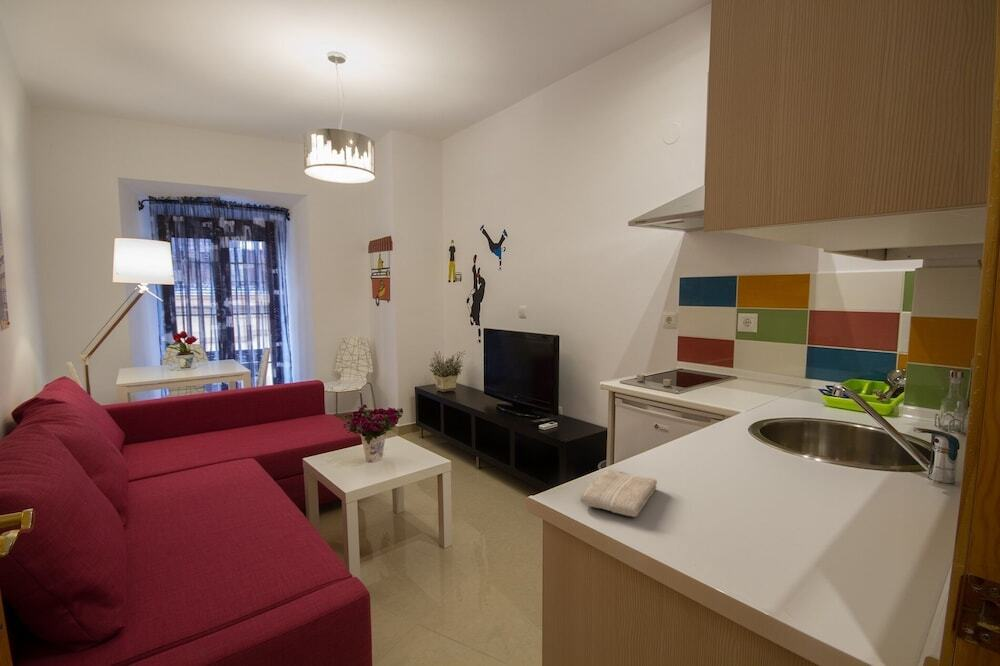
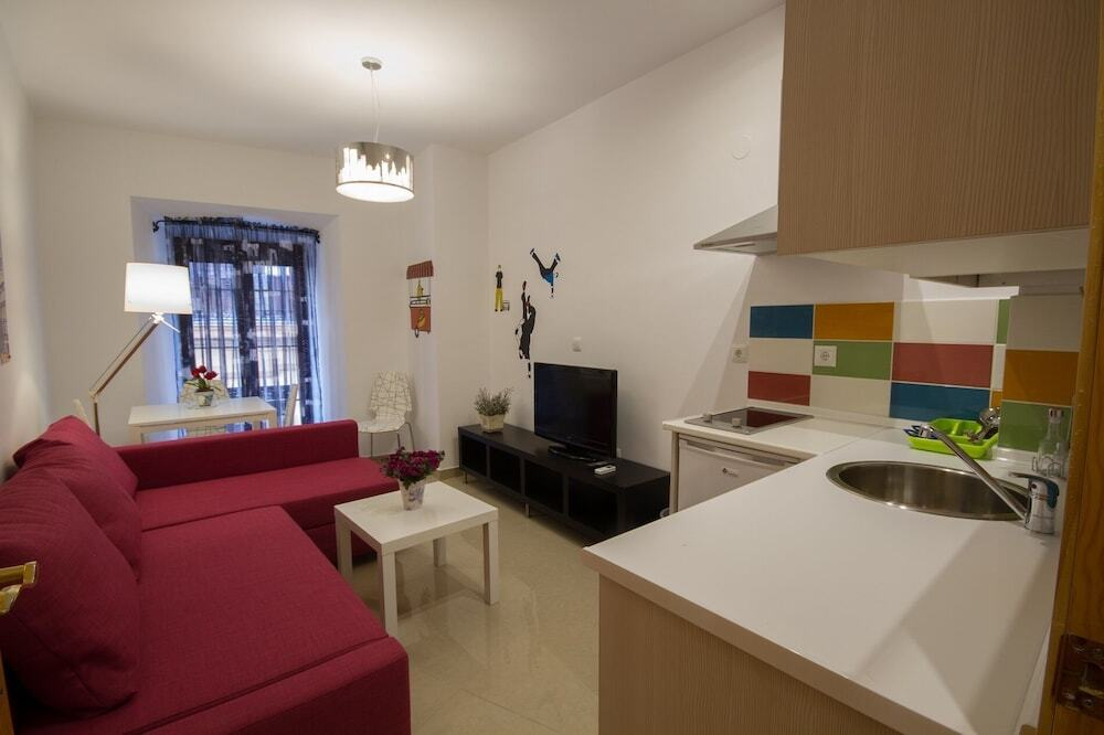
- washcloth (620, 490)
